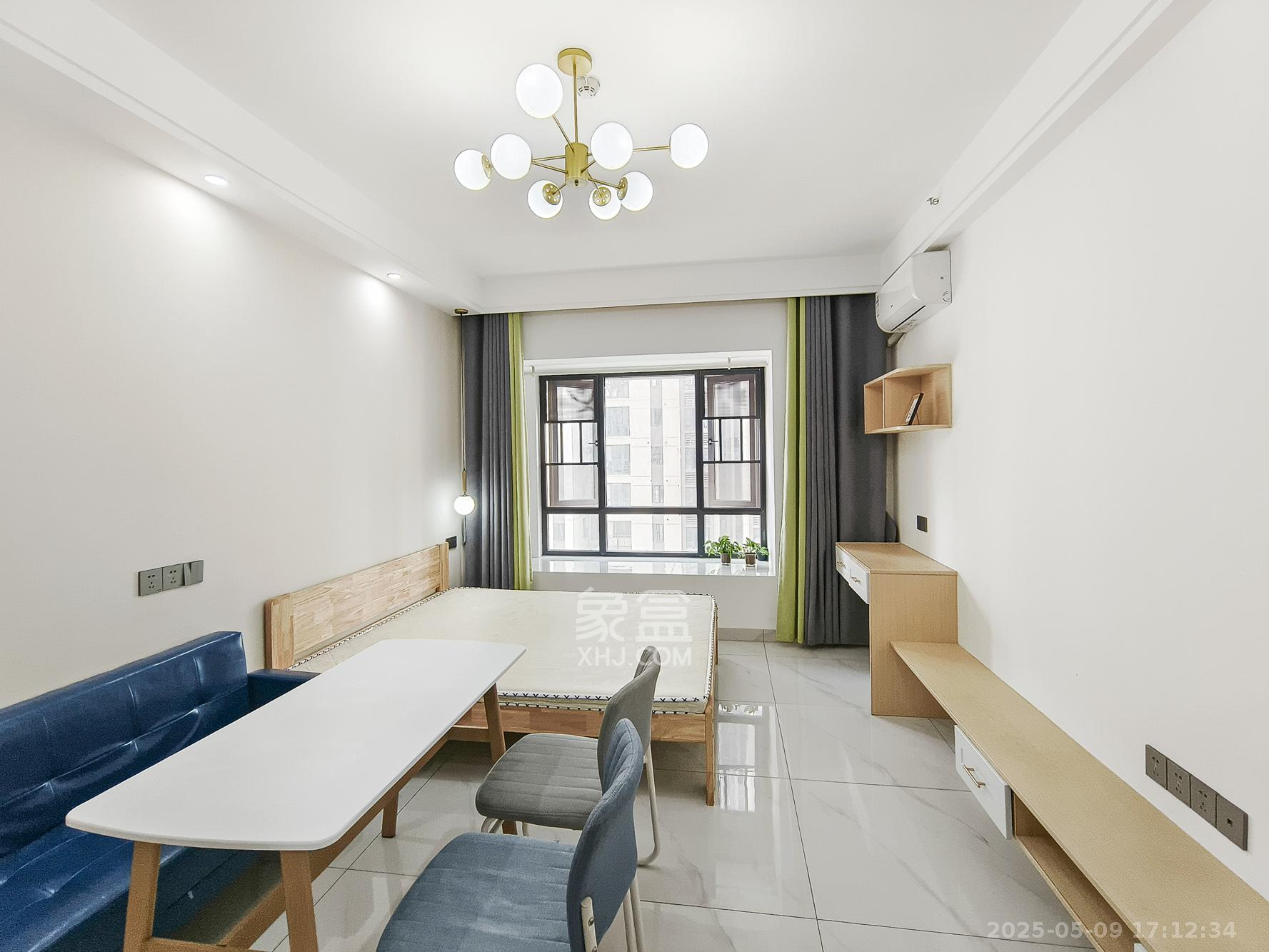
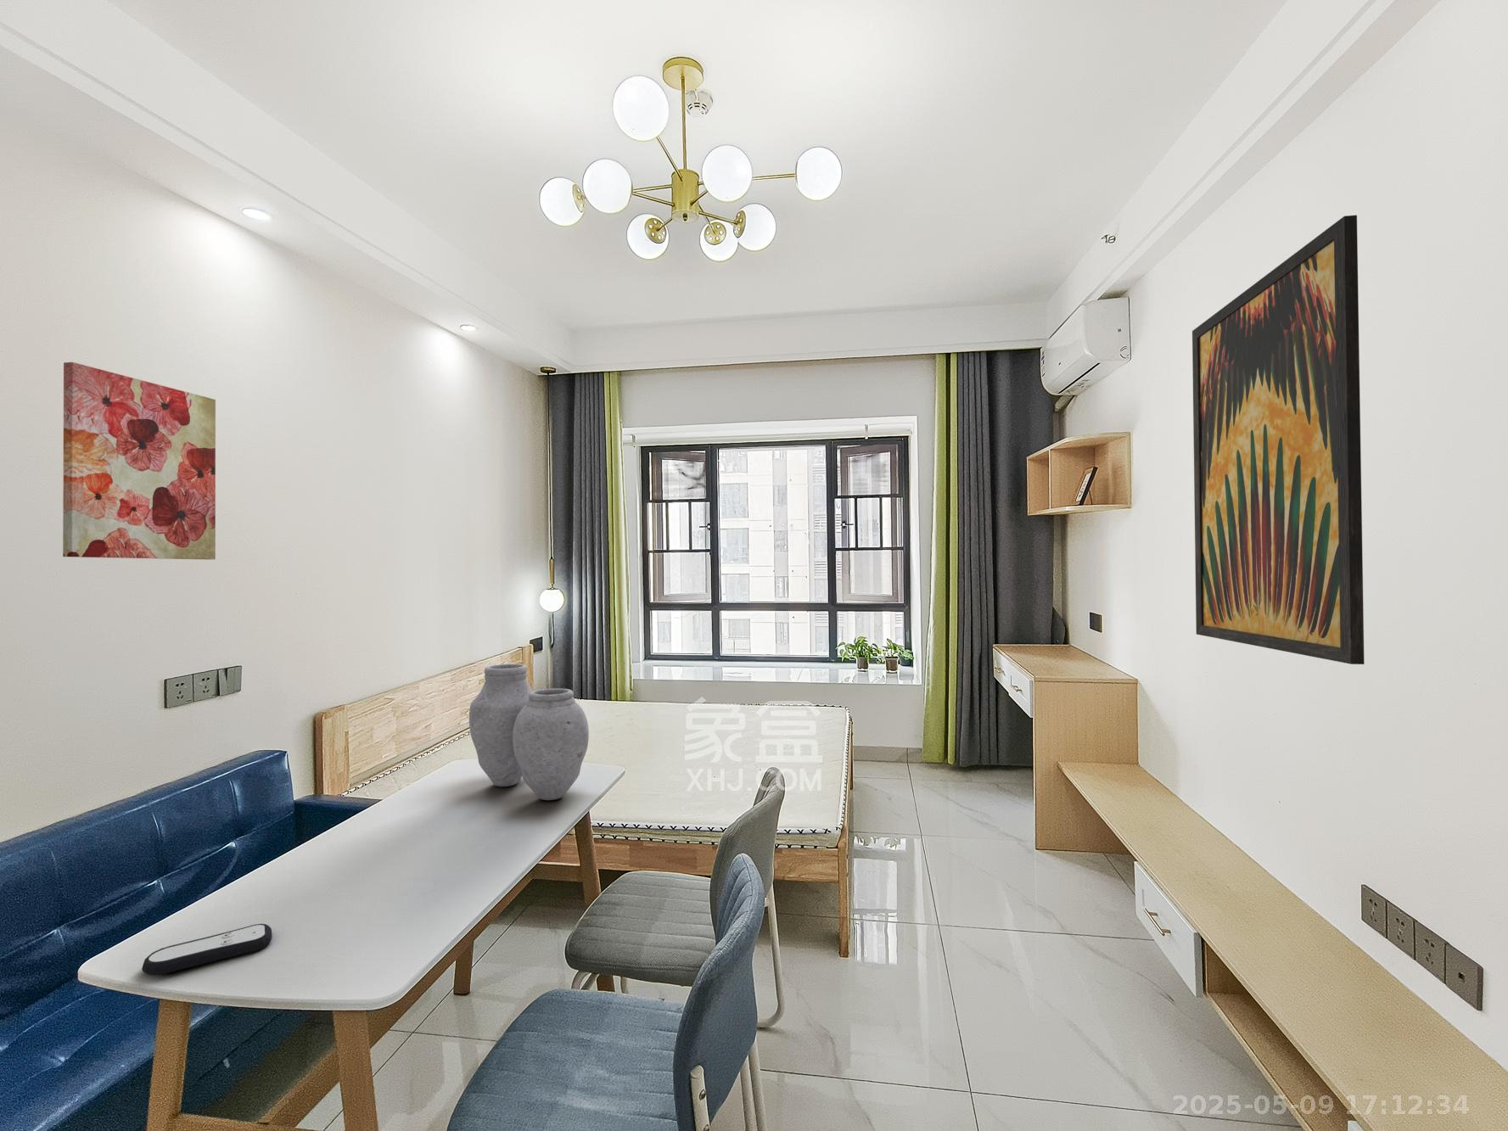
+ wall art (1261, 465)
+ vase (528, 728)
+ wall art (146, 470)
+ remote control (209, 948)
